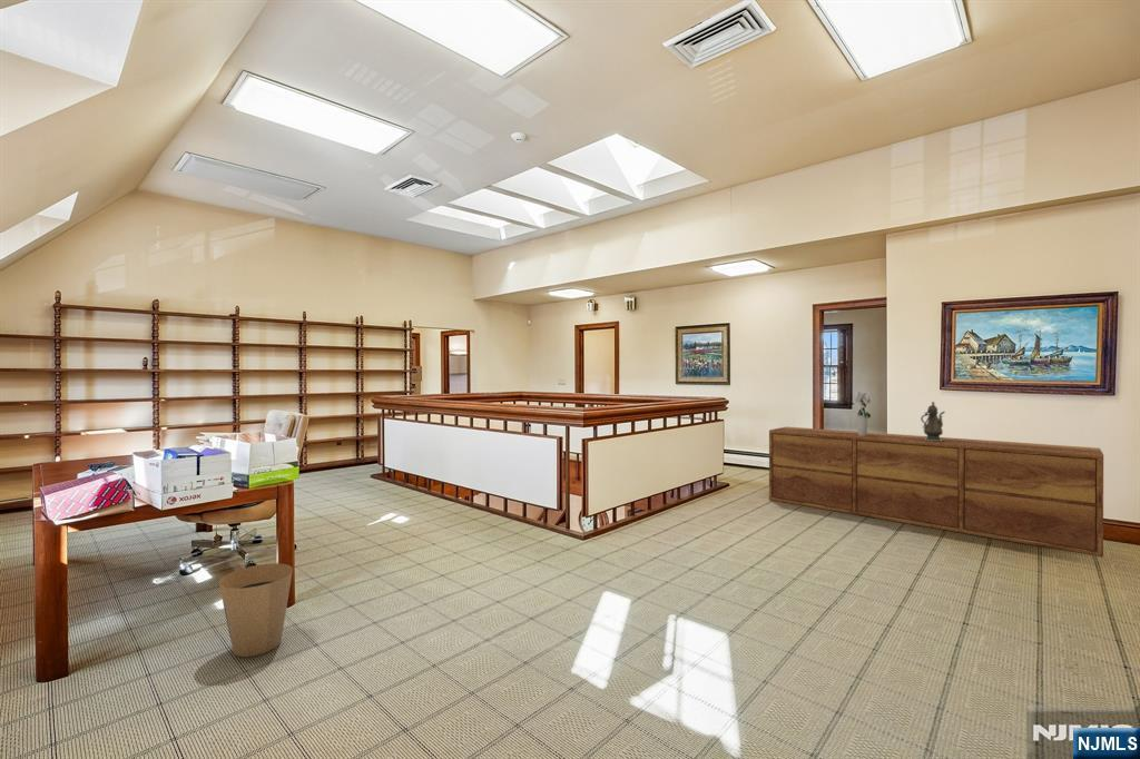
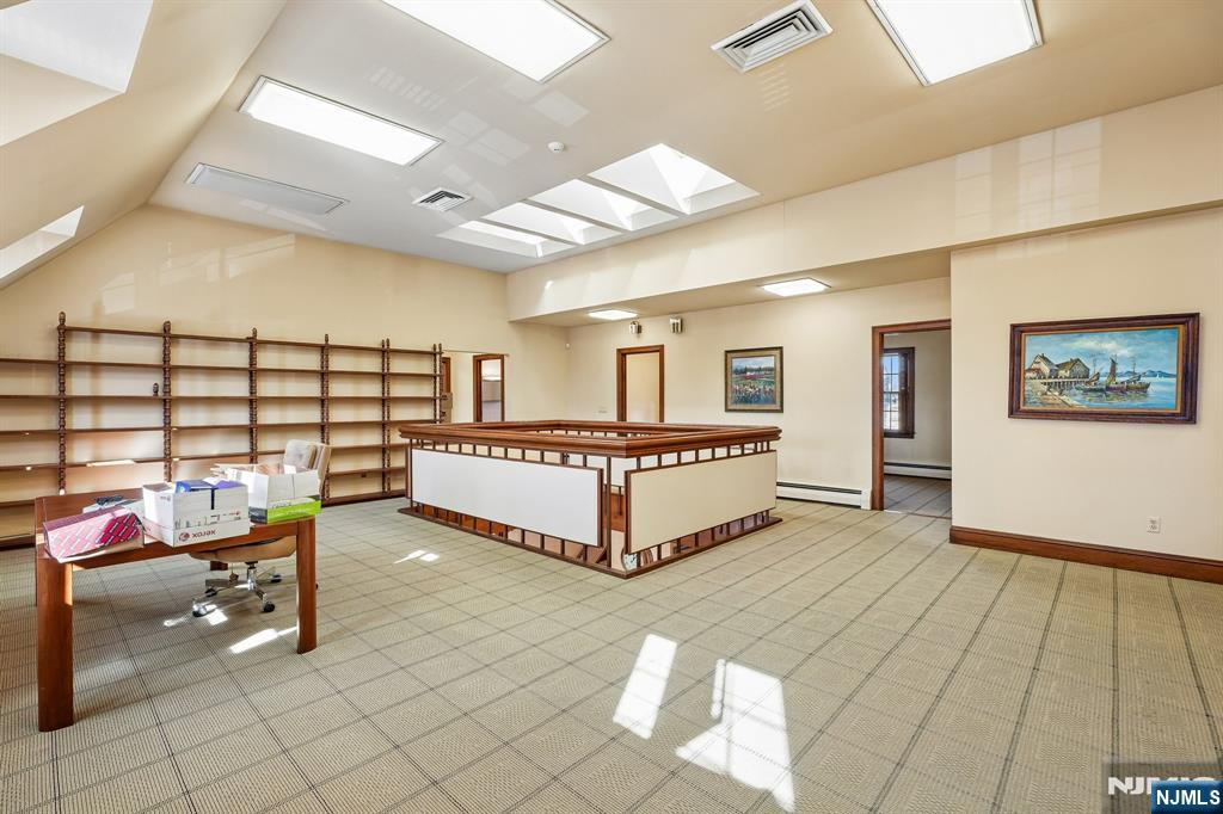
- ewer (932, 420)
- sideboard (910, 477)
- bouquet (864, 412)
- trash can (257, 610)
